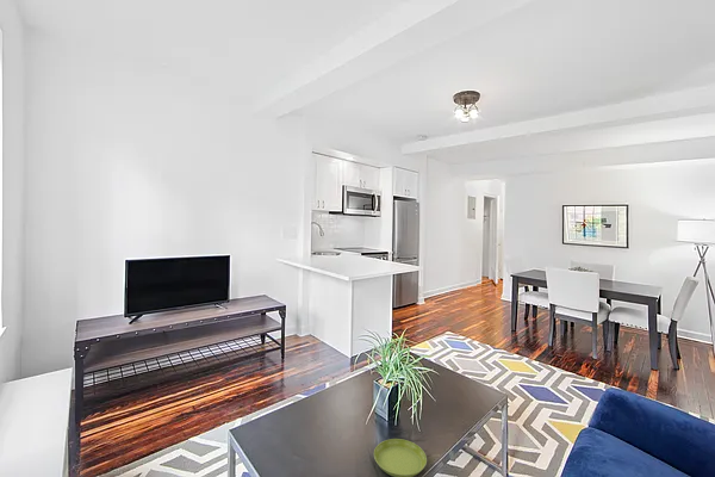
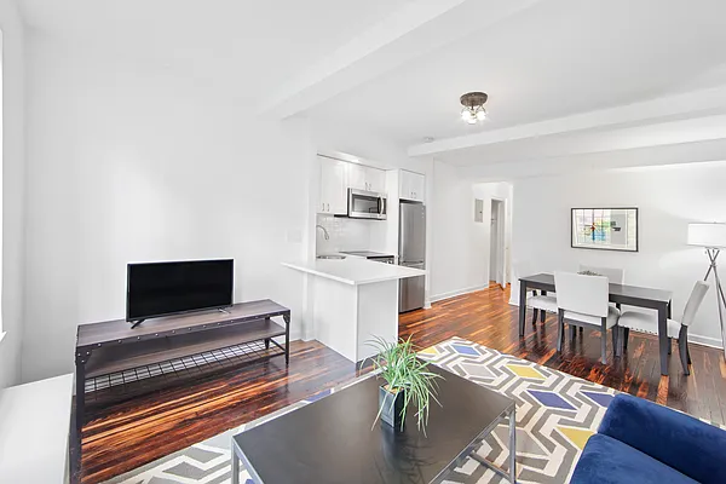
- saucer (399, 459)
